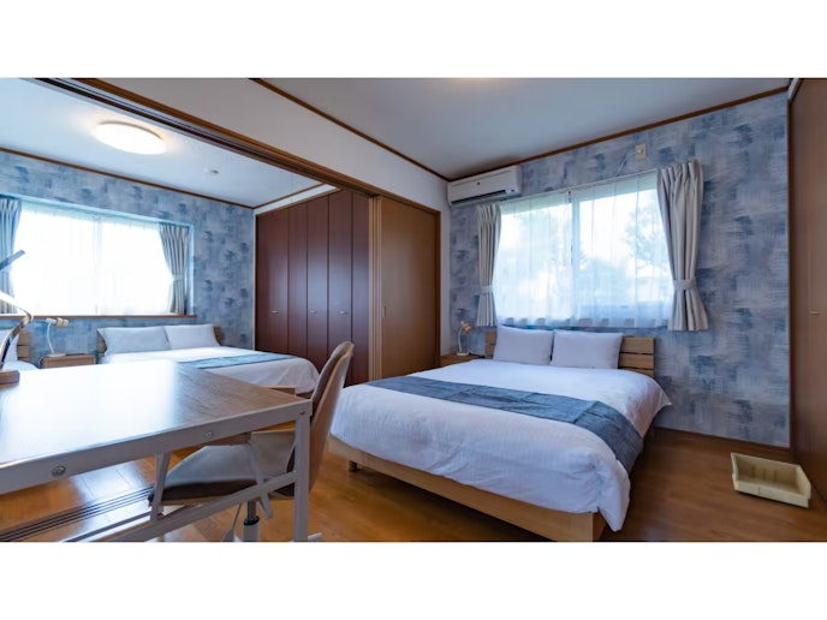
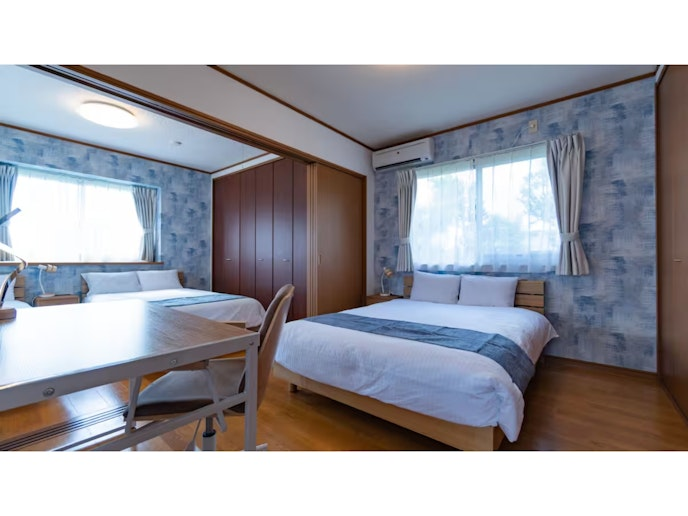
- storage bin (767, 478)
